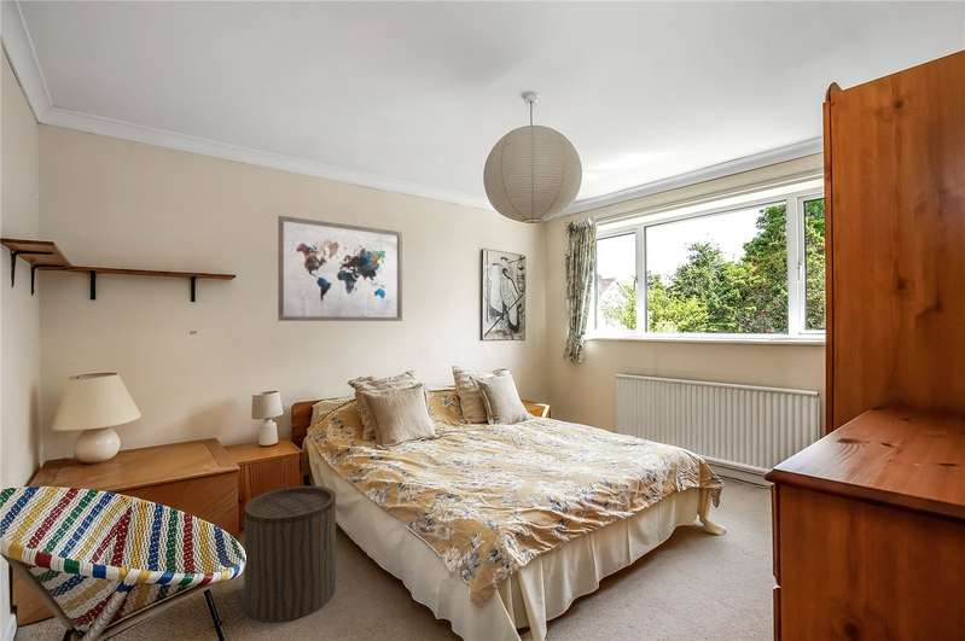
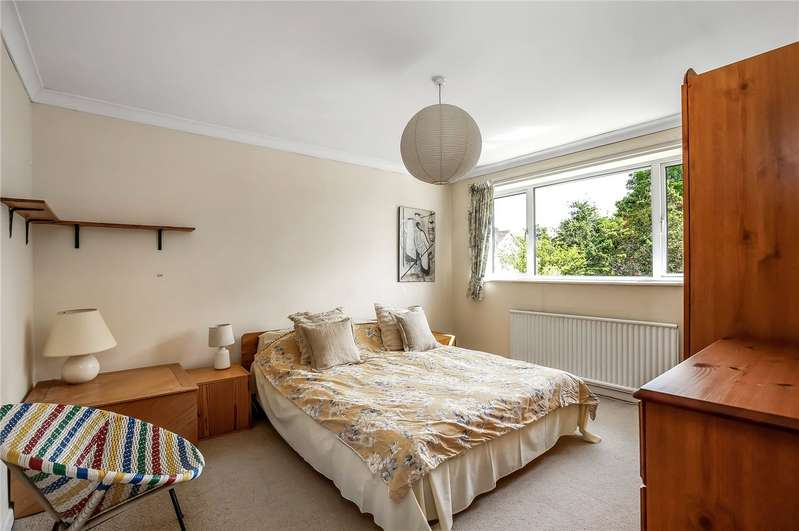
- stool (291, 547)
- wall art (344, 272)
